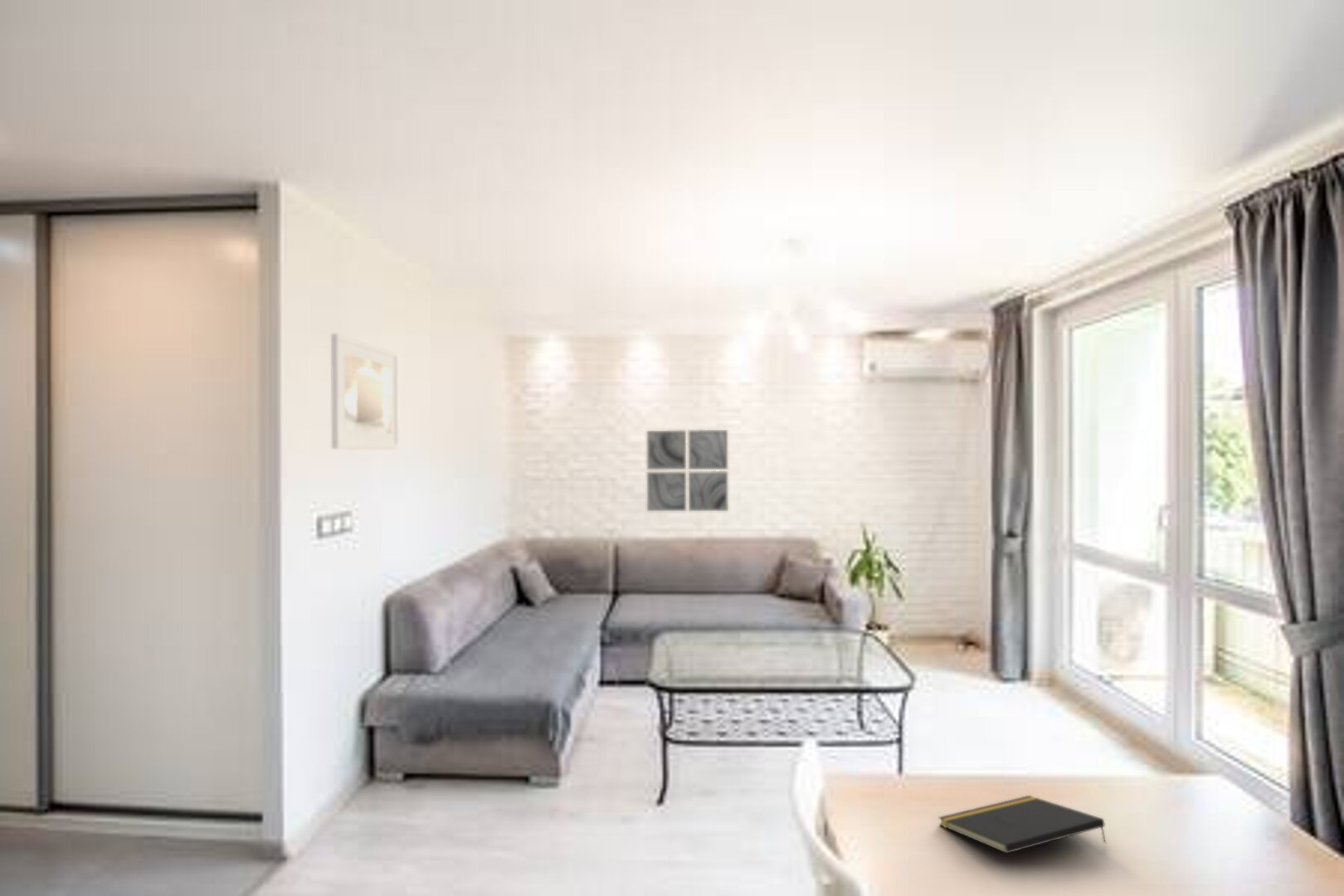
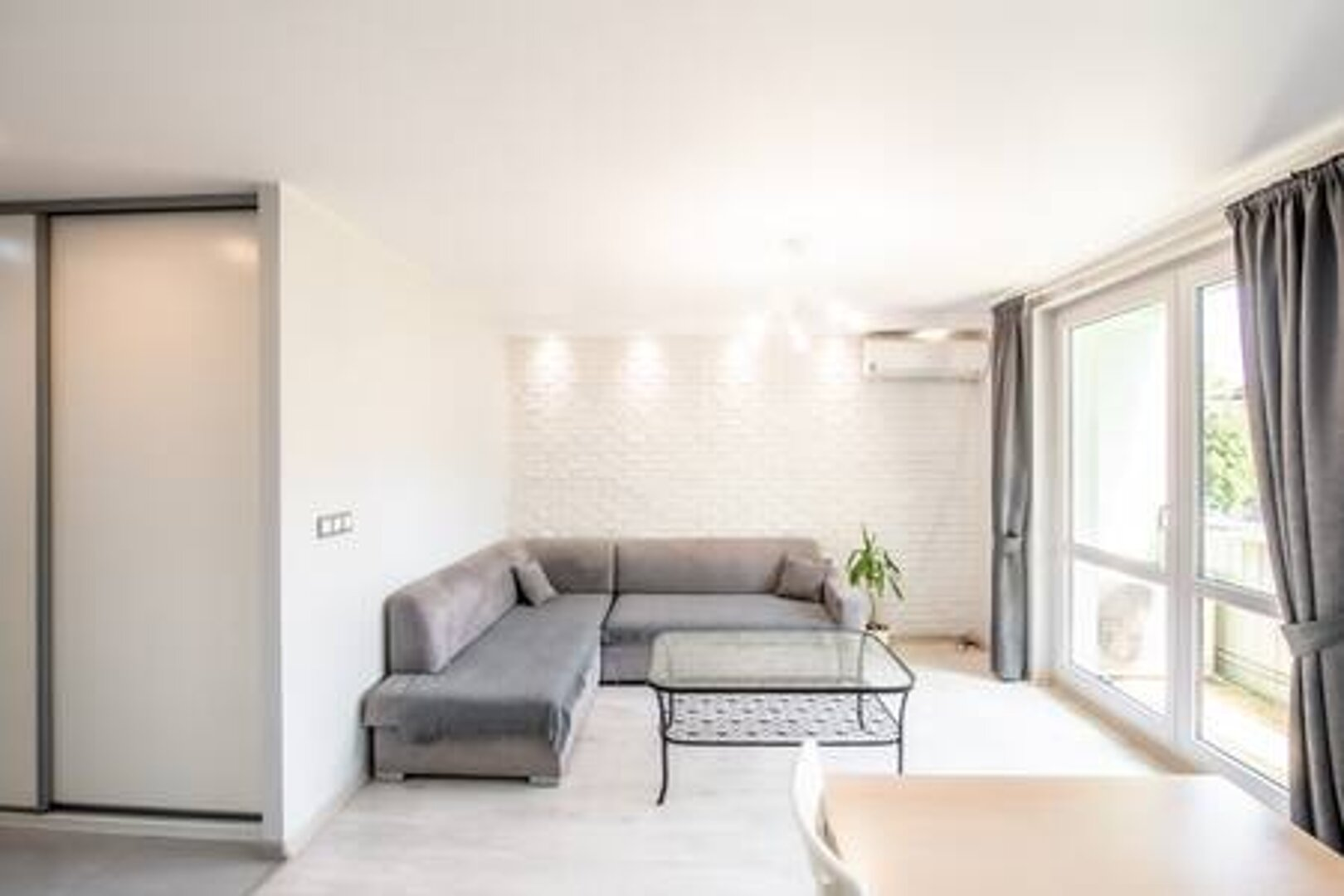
- notepad (1019, 821)
- wall art (685, 469)
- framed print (368, 396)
